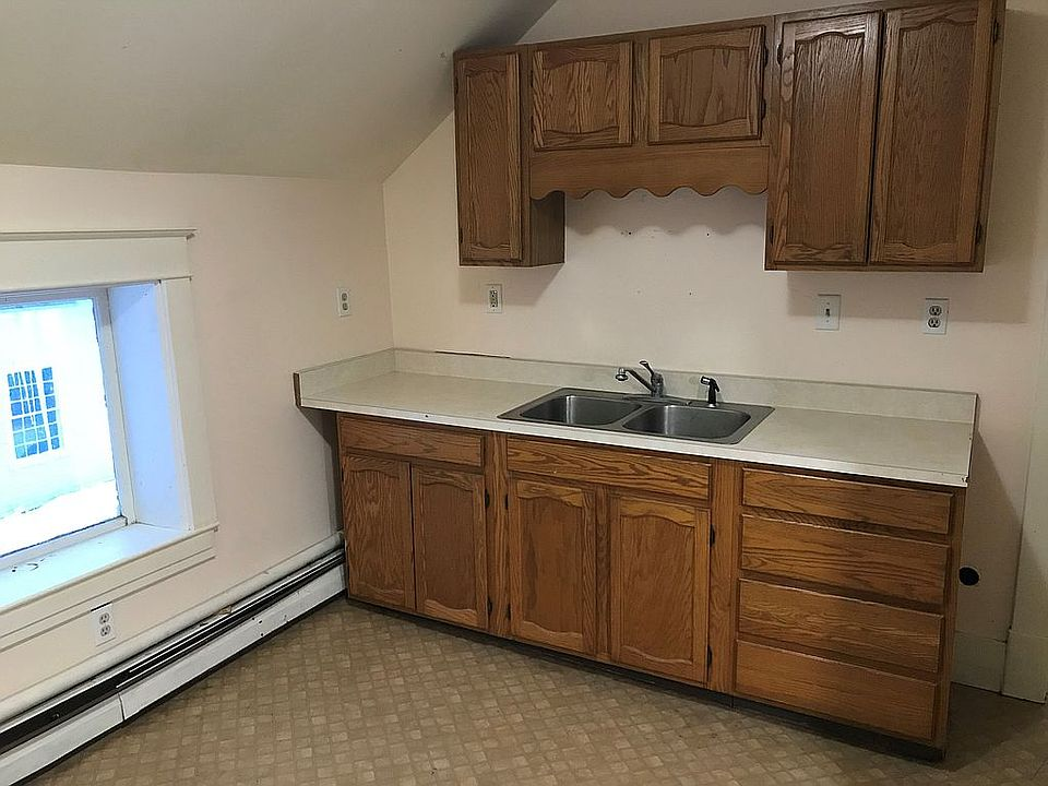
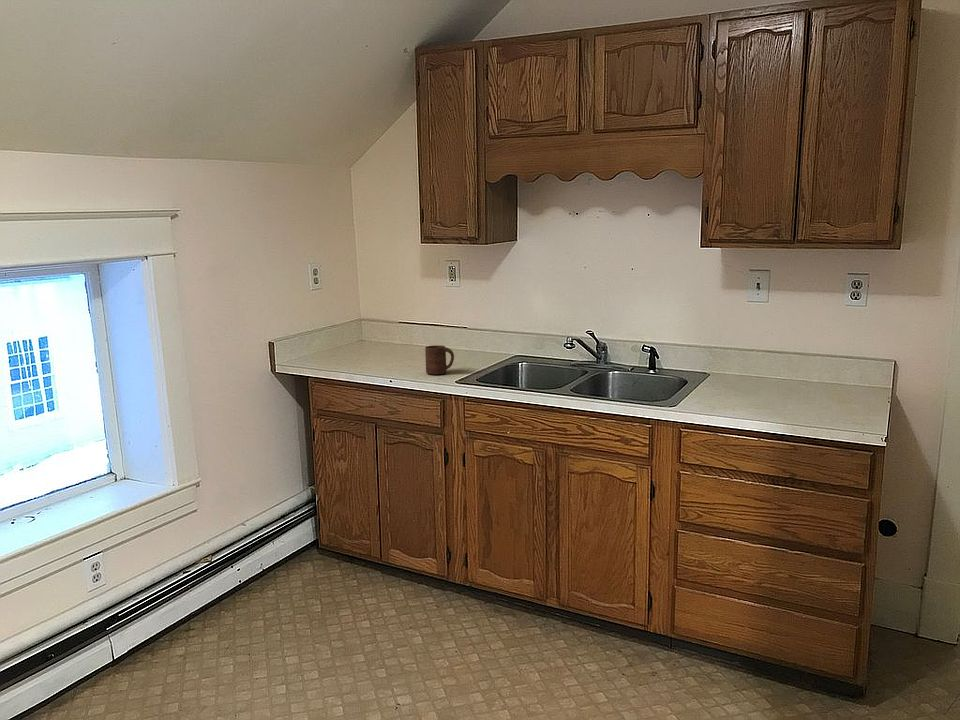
+ cup (439, 359)
